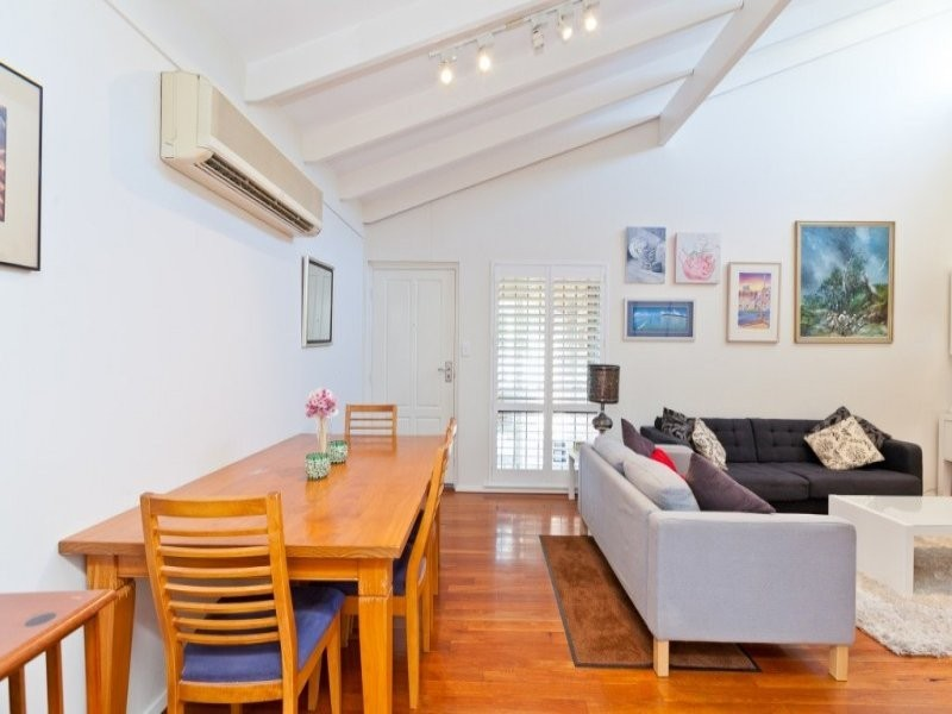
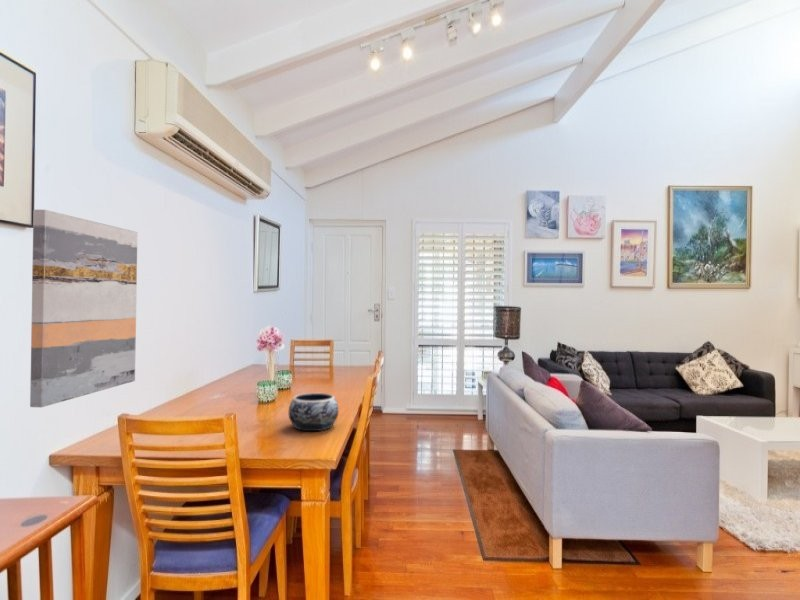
+ wall art (91, 307)
+ decorative bowl (313, 411)
